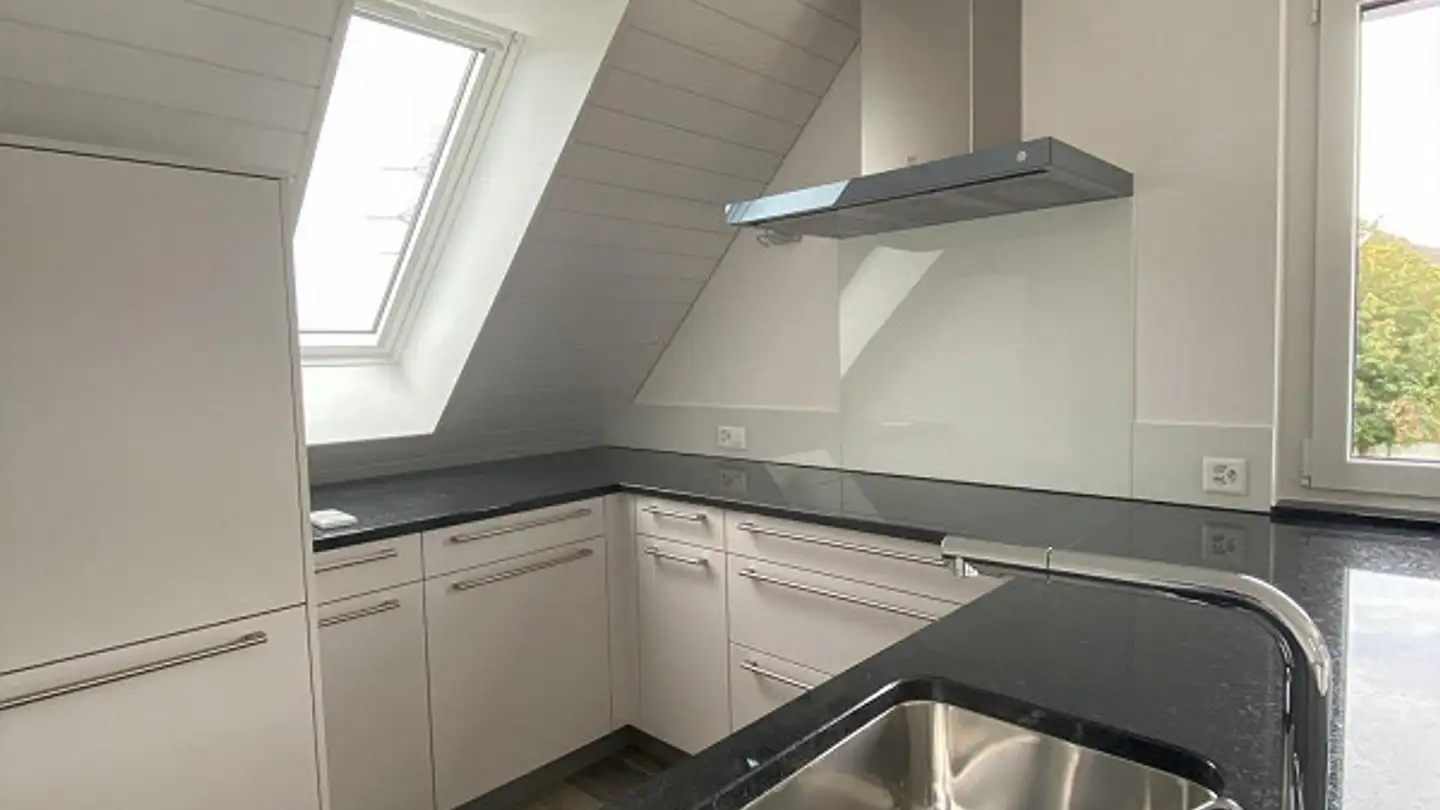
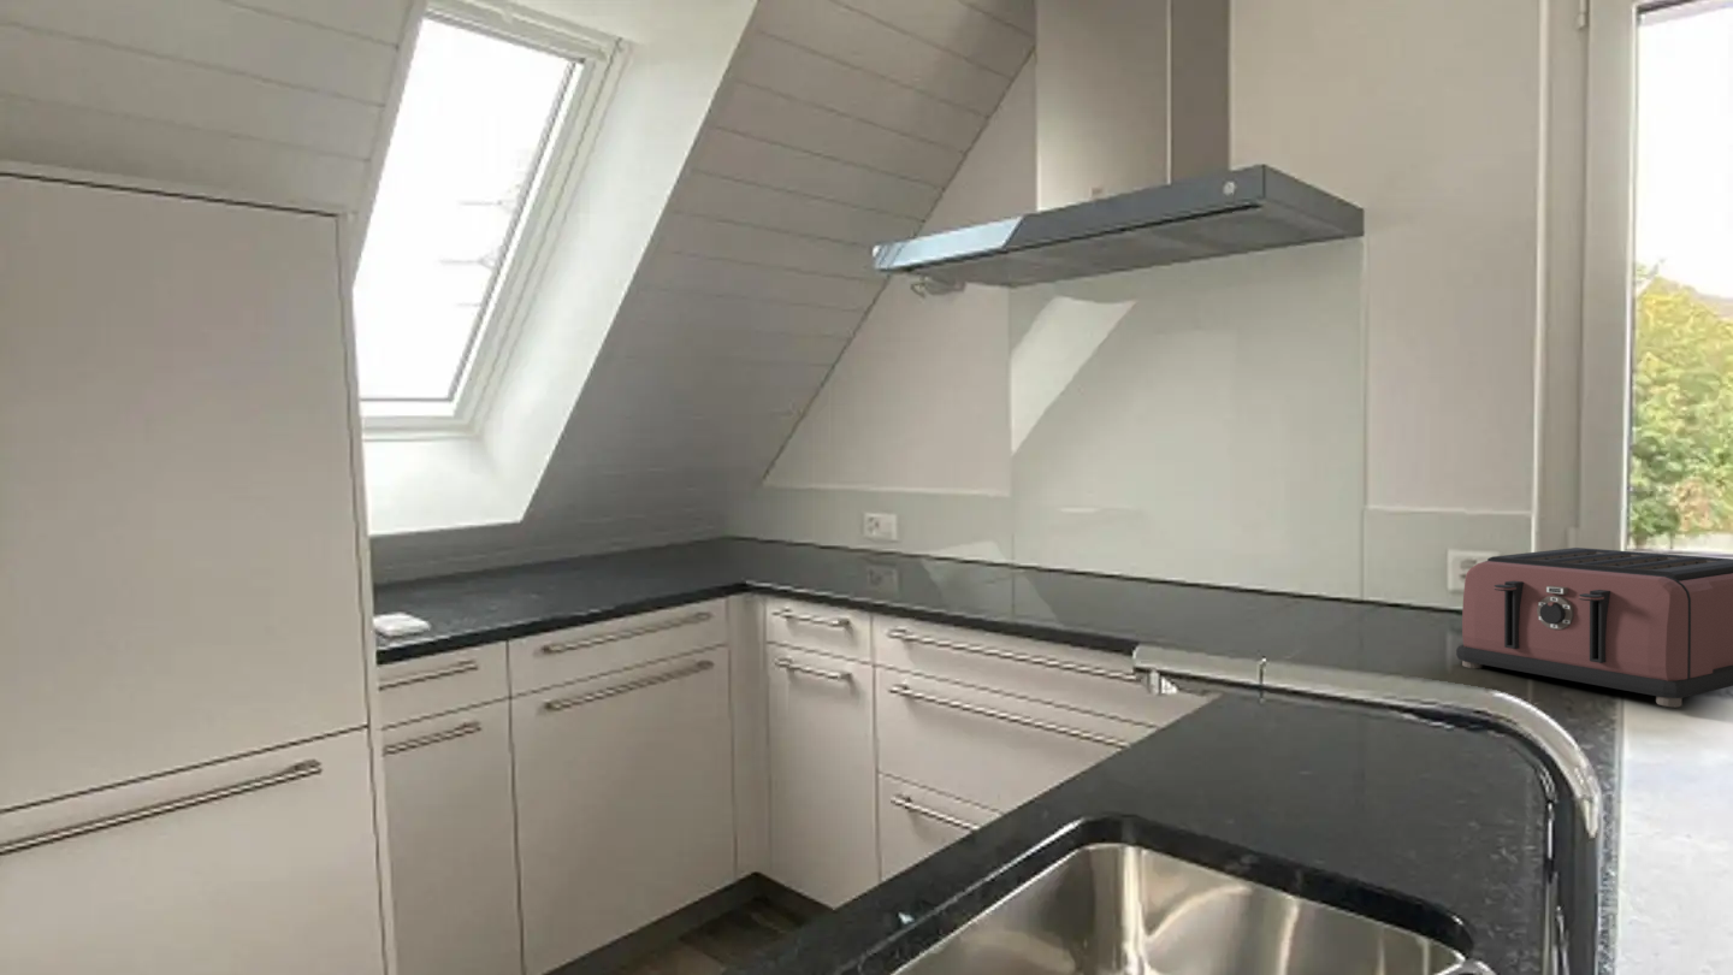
+ toaster (1610, 616)
